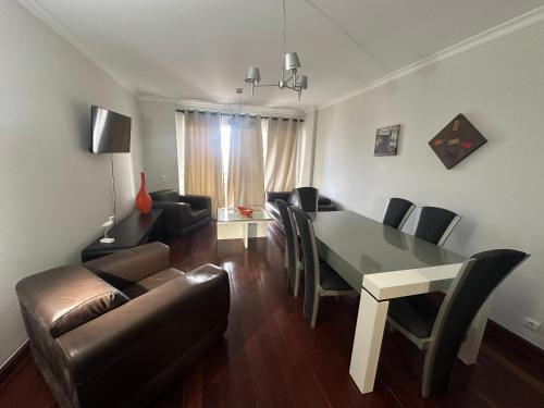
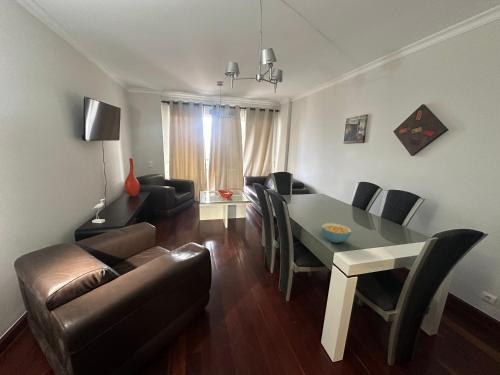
+ cereal bowl (335, 234)
